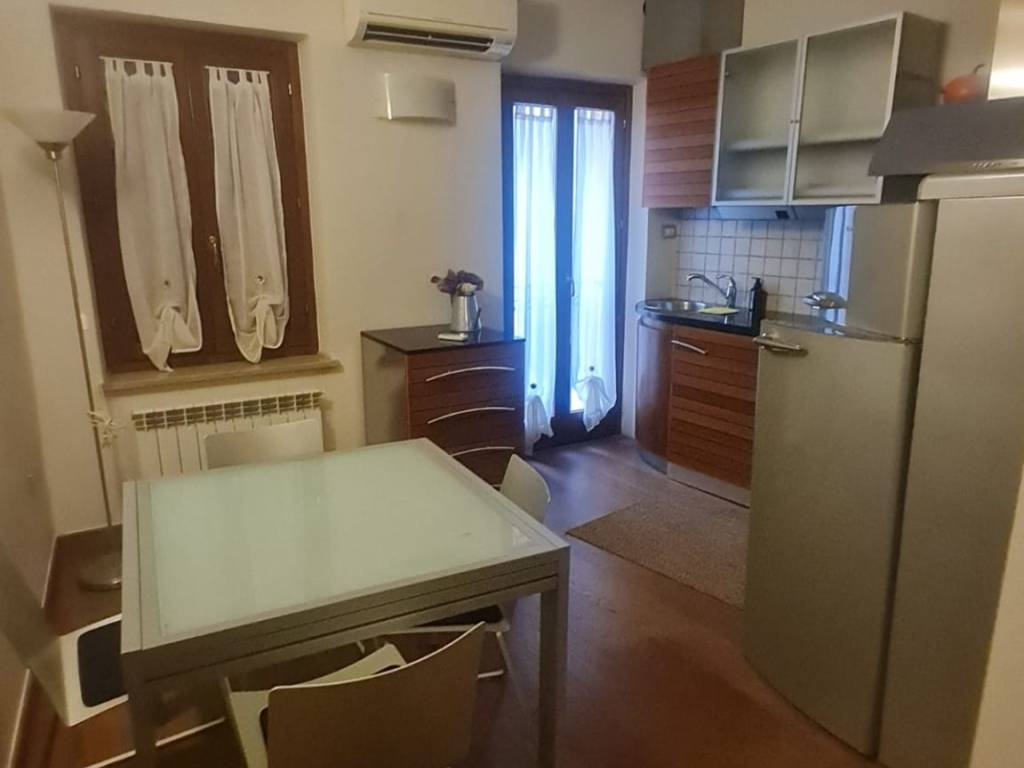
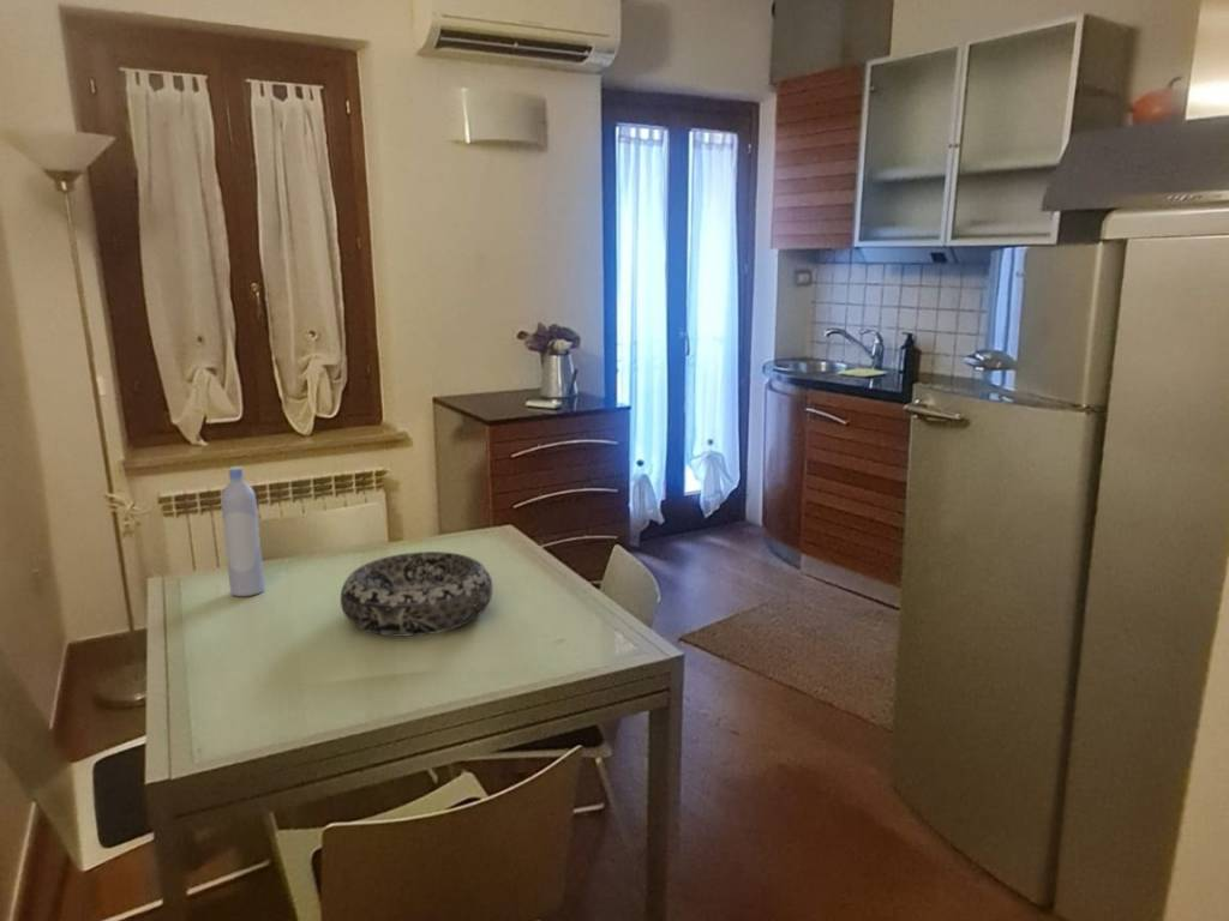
+ bottle (241, 530)
+ decorative bowl (418, 592)
